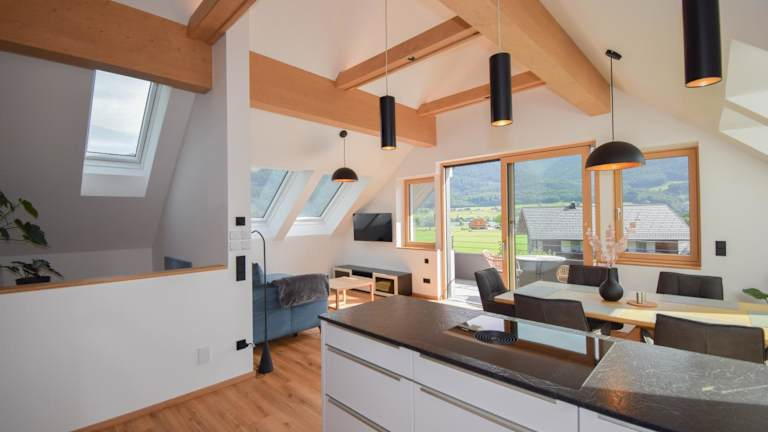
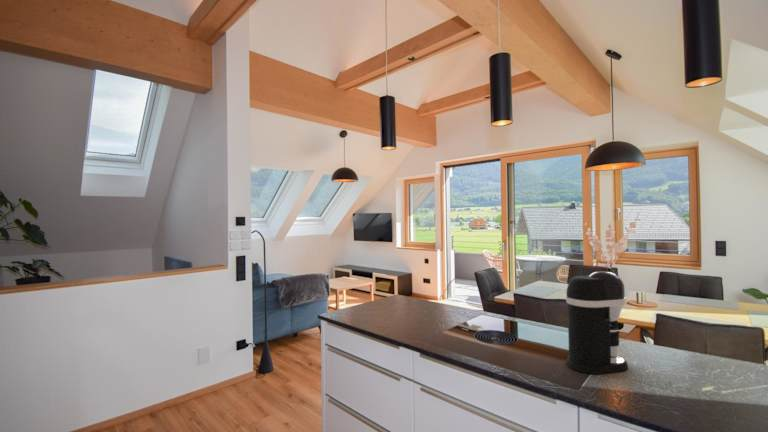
+ coffee maker (595, 318)
